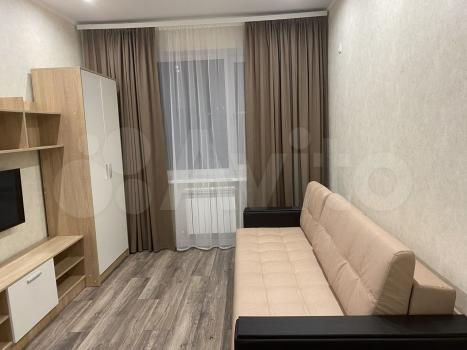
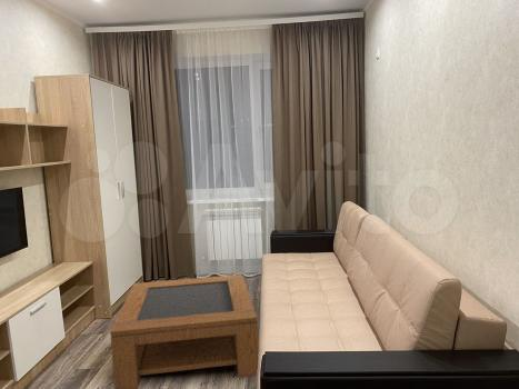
+ coffee table (189, 323)
